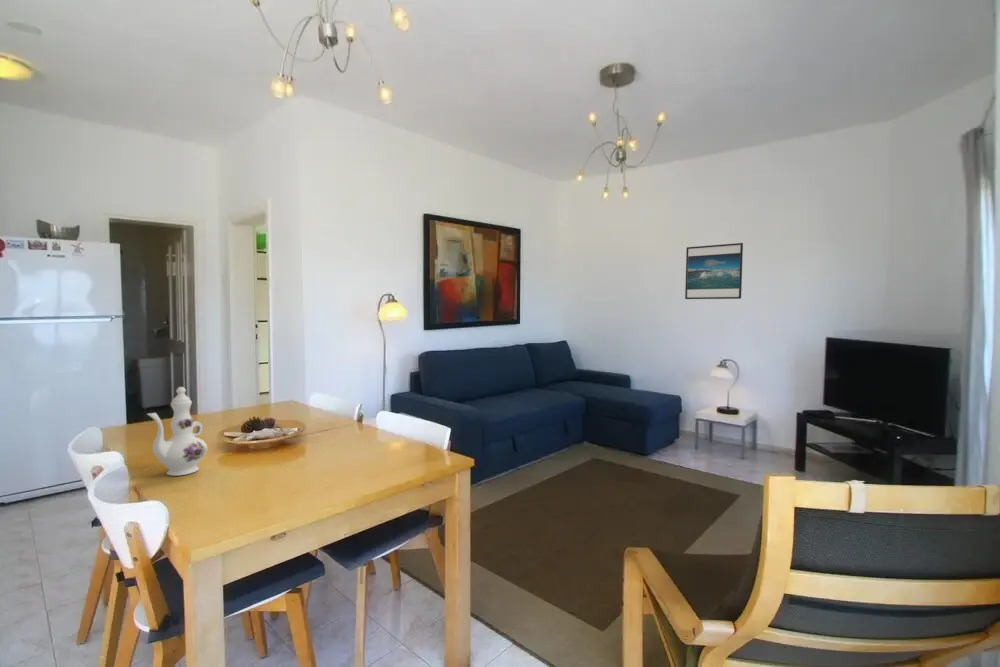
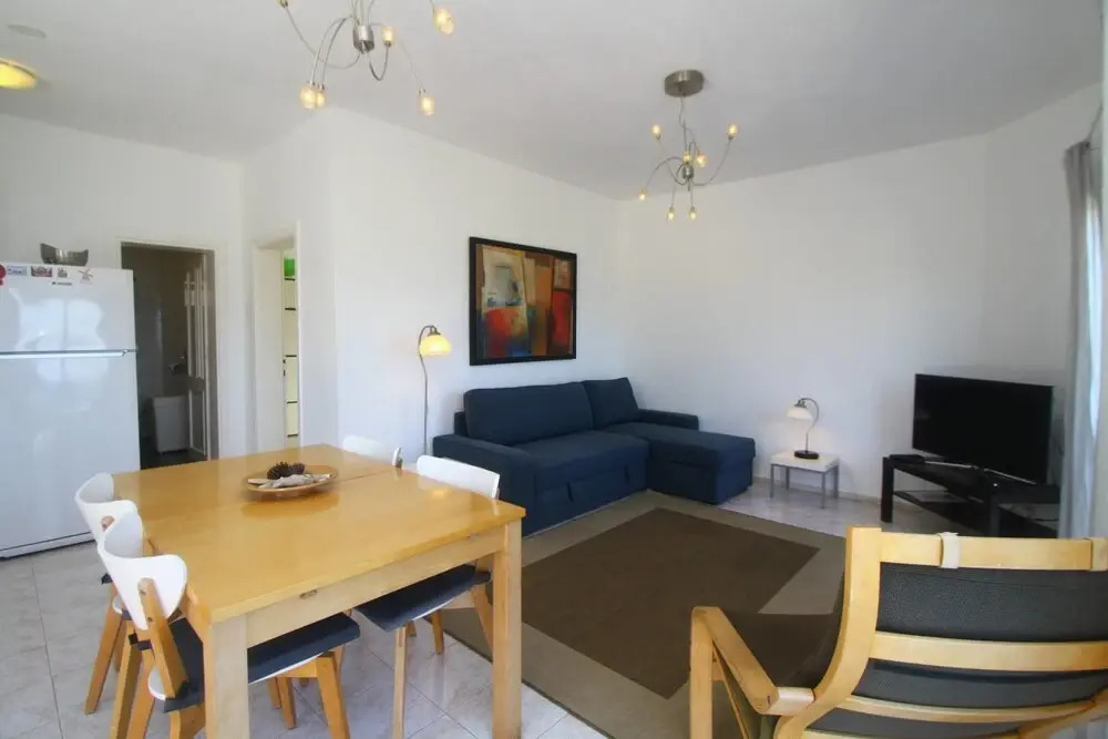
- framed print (712, 272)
- chinaware (176, 430)
